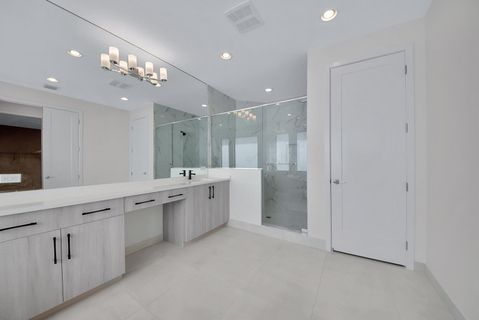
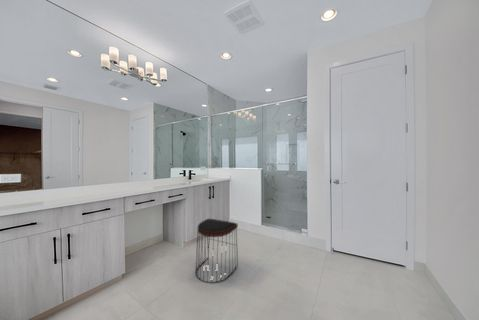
+ stool (213, 247)
